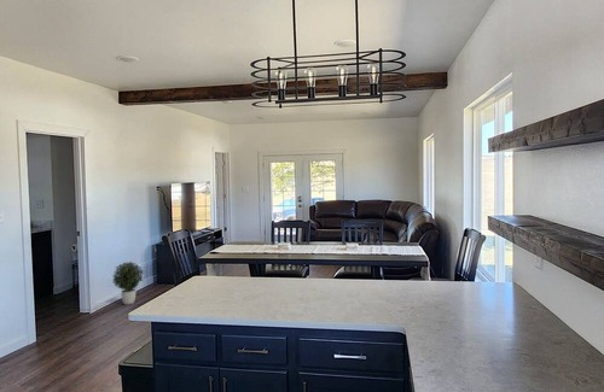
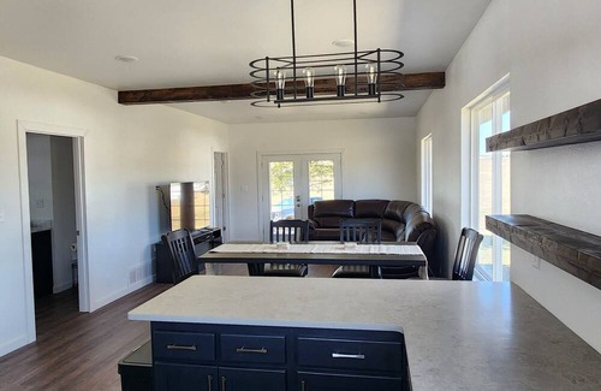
- potted plant (128, 282)
